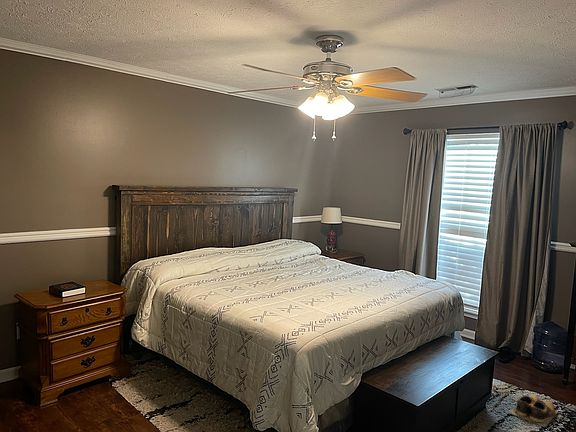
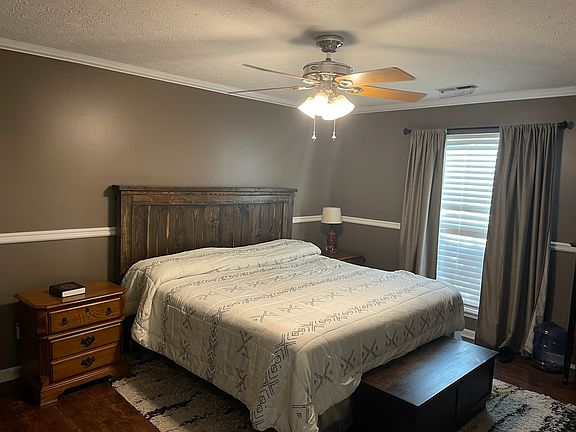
- shoes (534, 404)
